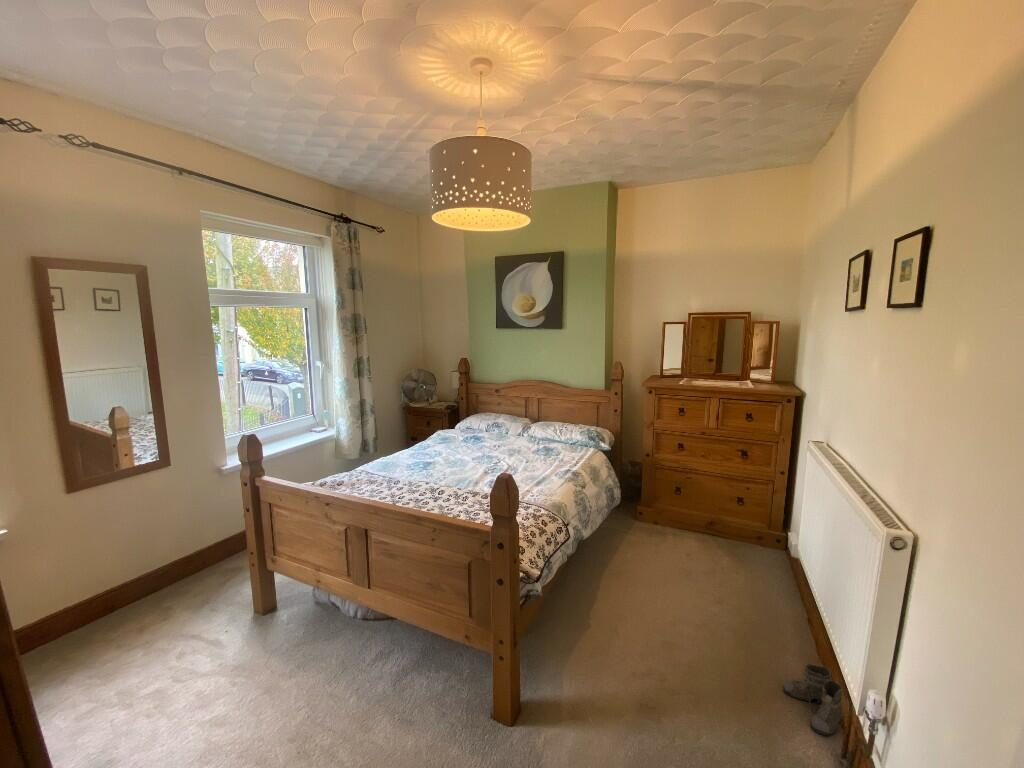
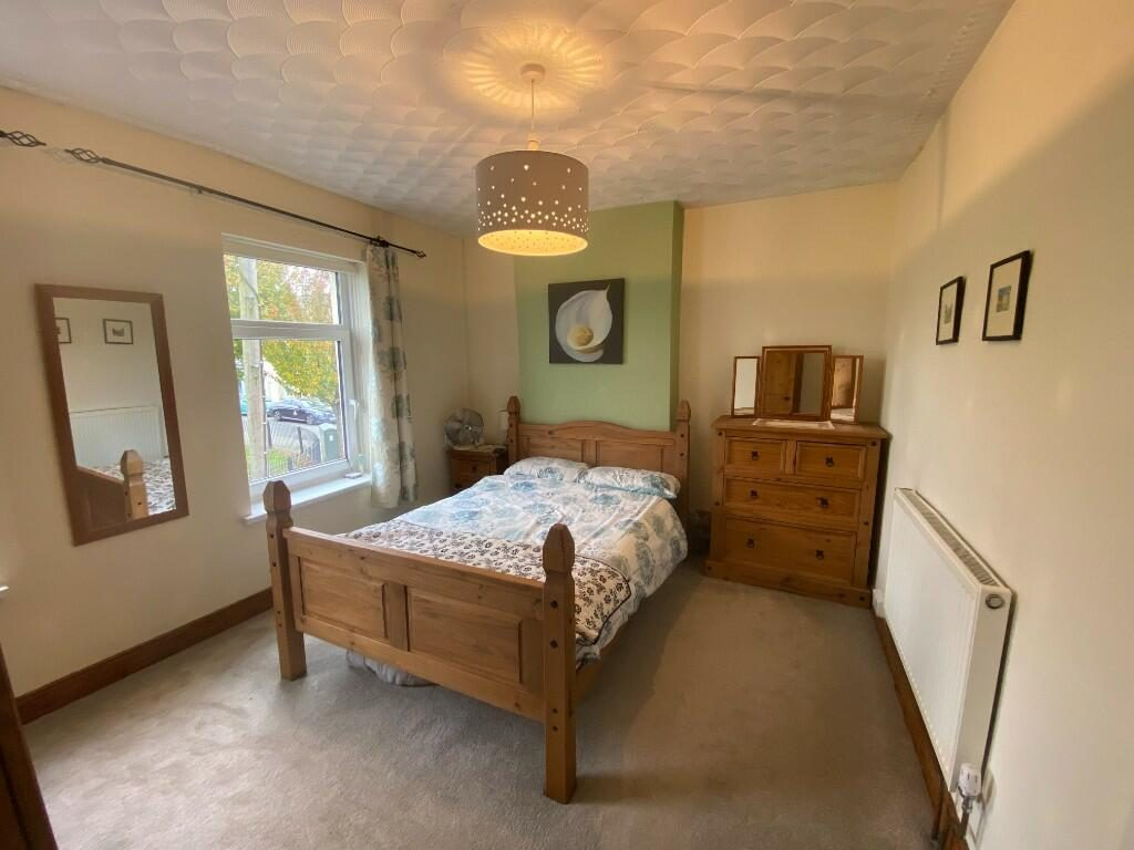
- boots (815, 691)
